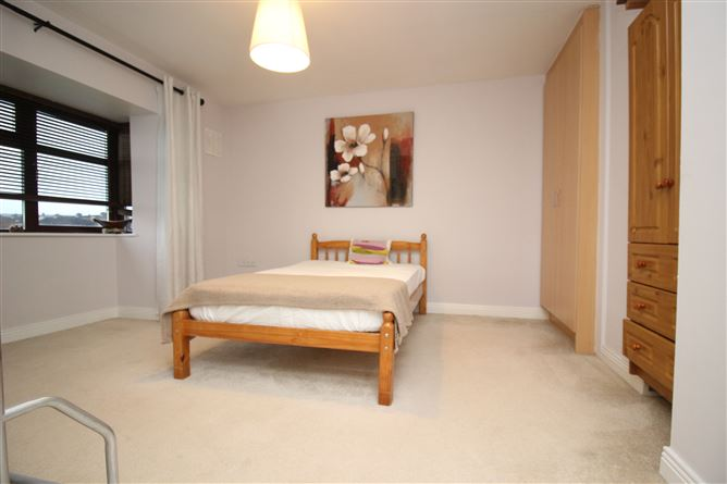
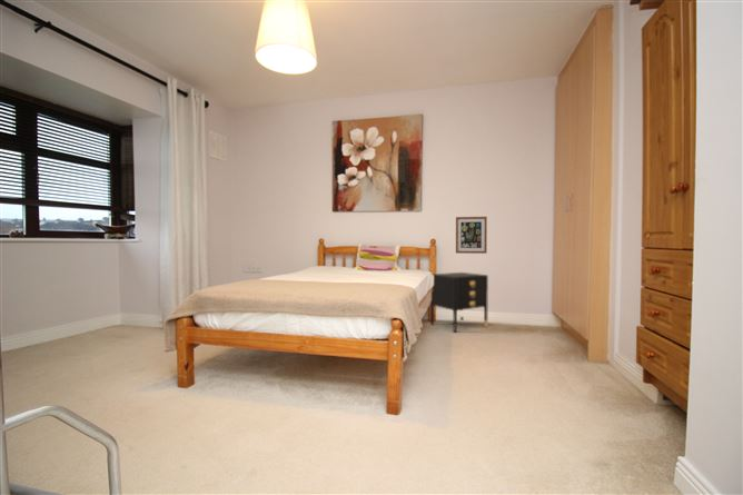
+ nightstand (458, 299)
+ wall art (470, 235)
